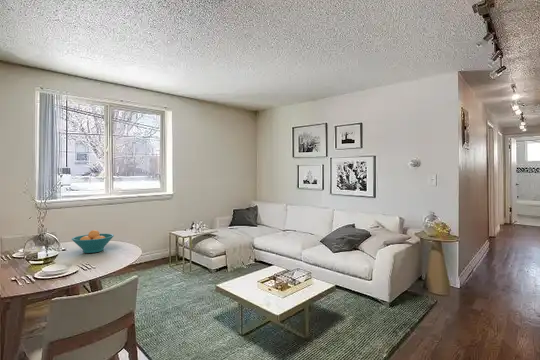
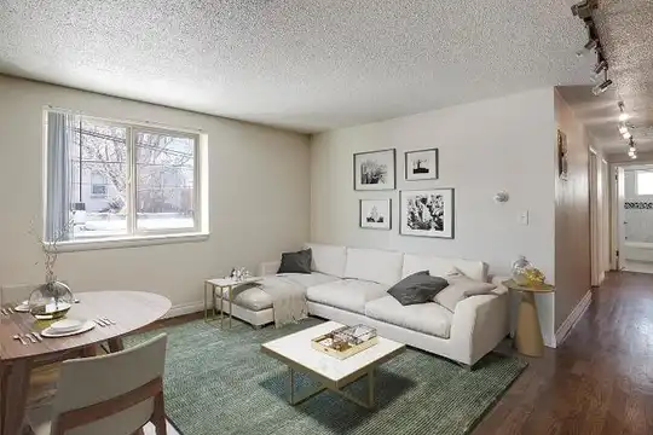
- fruit bowl (93, 240)
